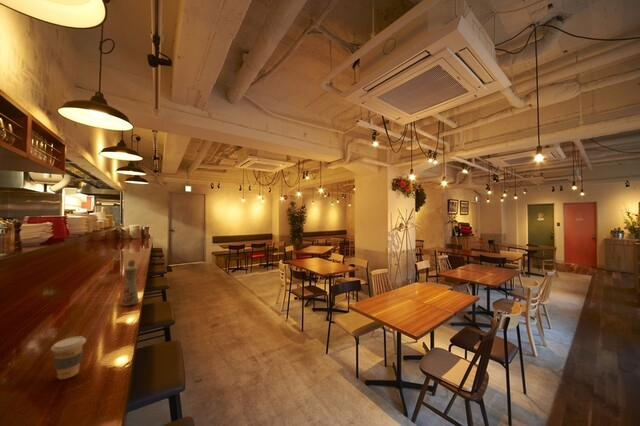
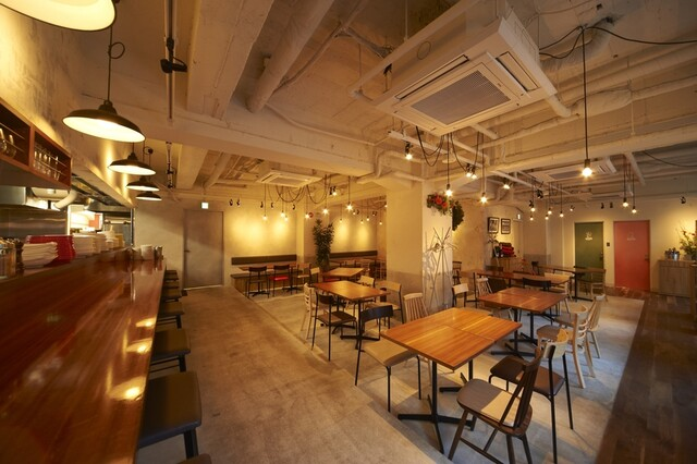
- bottle (130, 281)
- coffee cup (68, 357)
